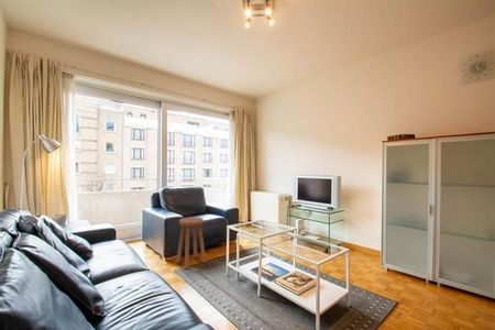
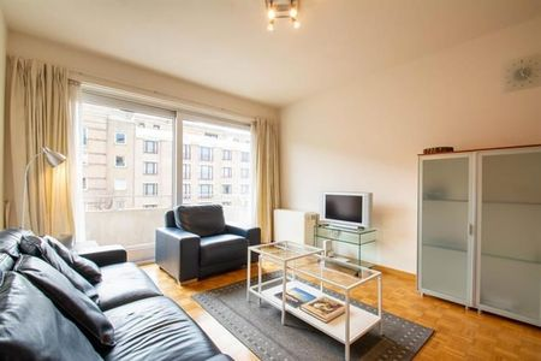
- stool (188, 241)
